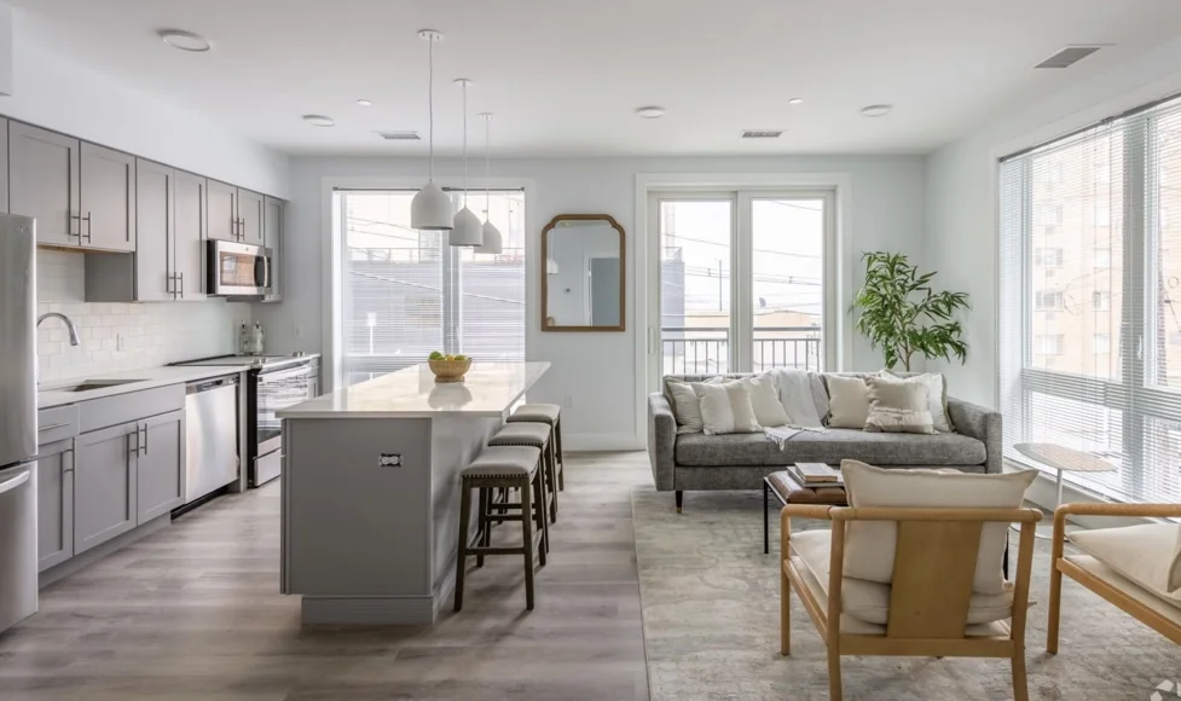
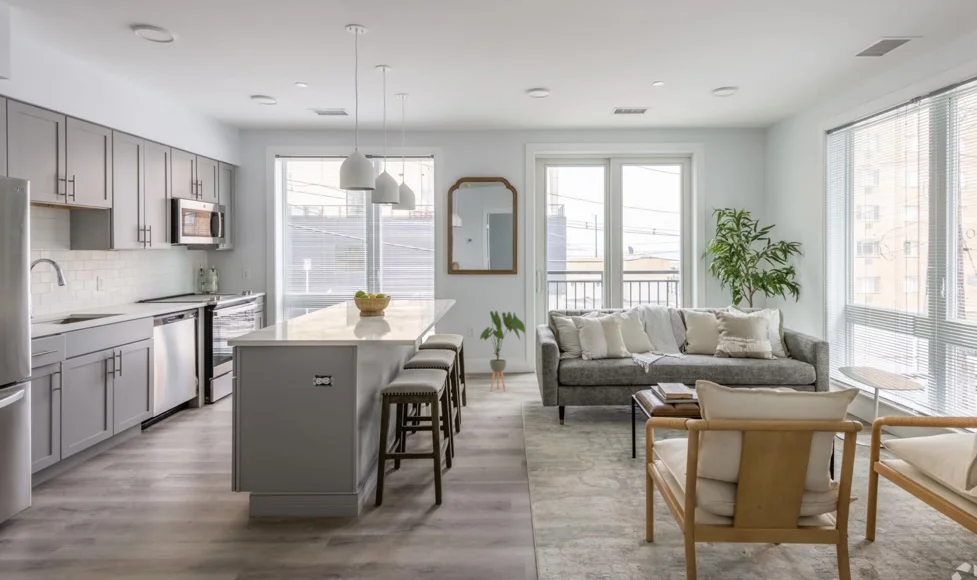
+ house plant (500, 348)
